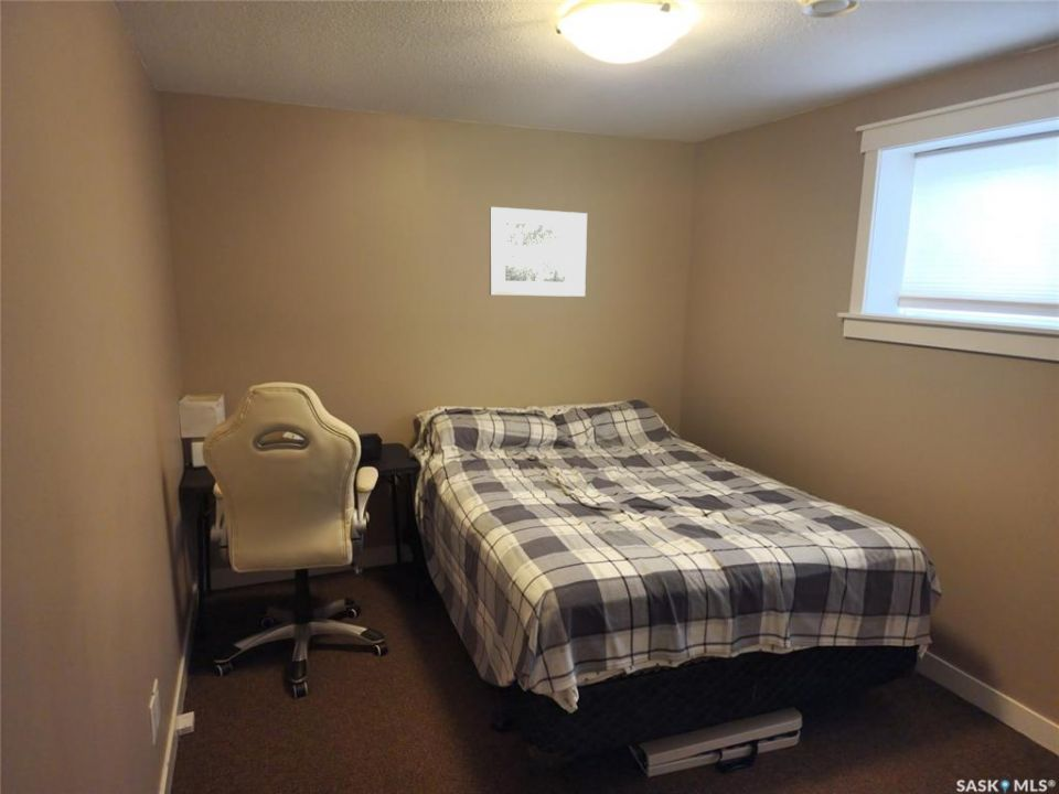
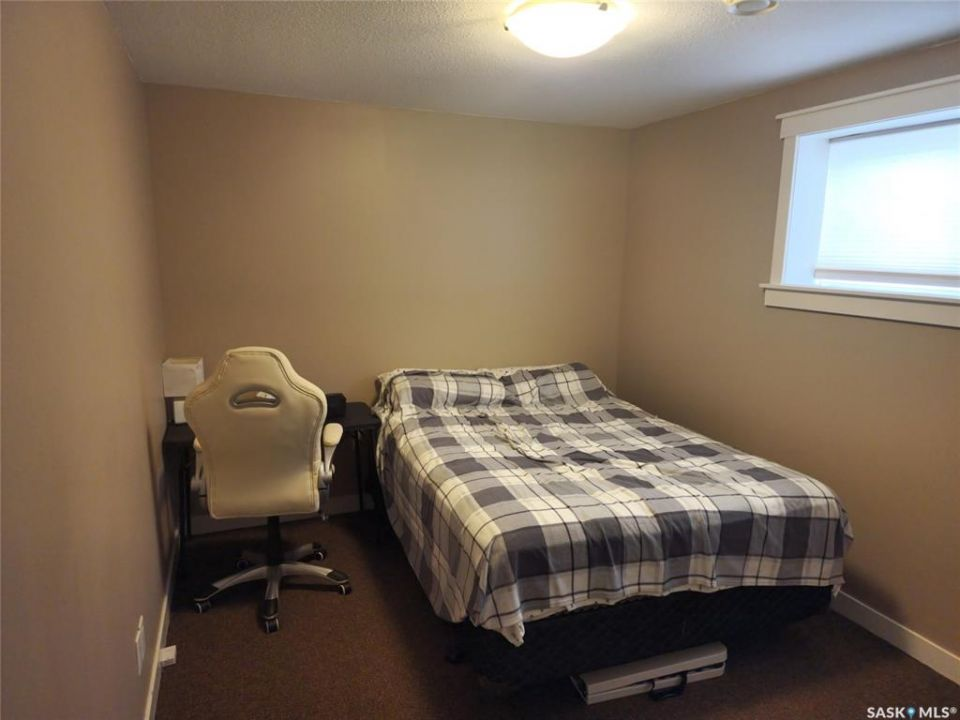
- wall art (538, 253)
